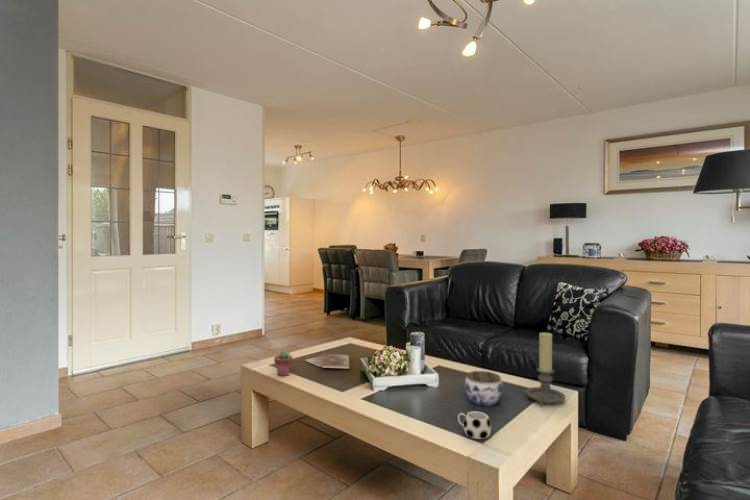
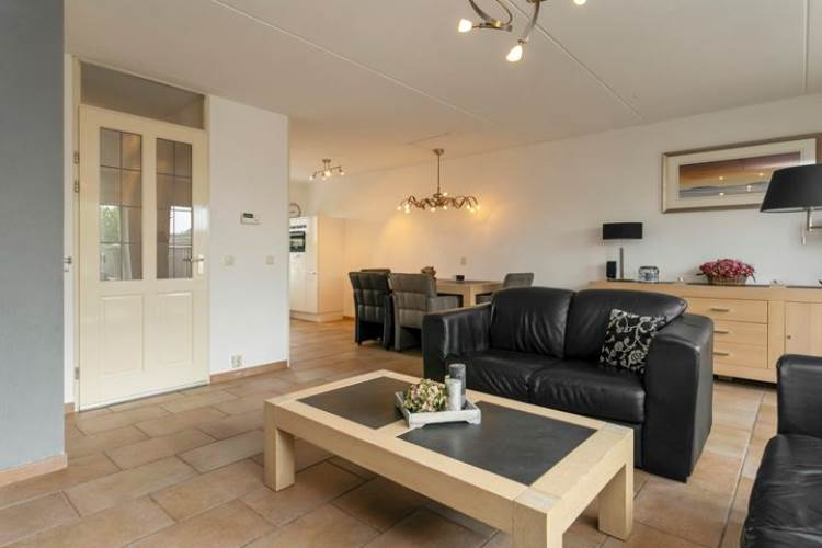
- potted succulent (283, 362)
- jar (483, 388)
- candle holder (544, 366)
- booklet (327, 359)
- mug (473, 423)
